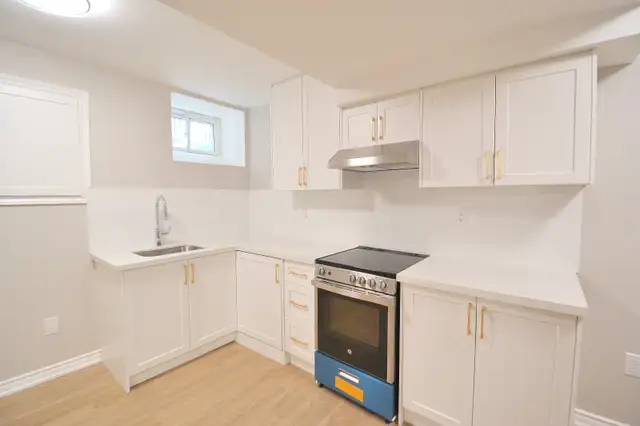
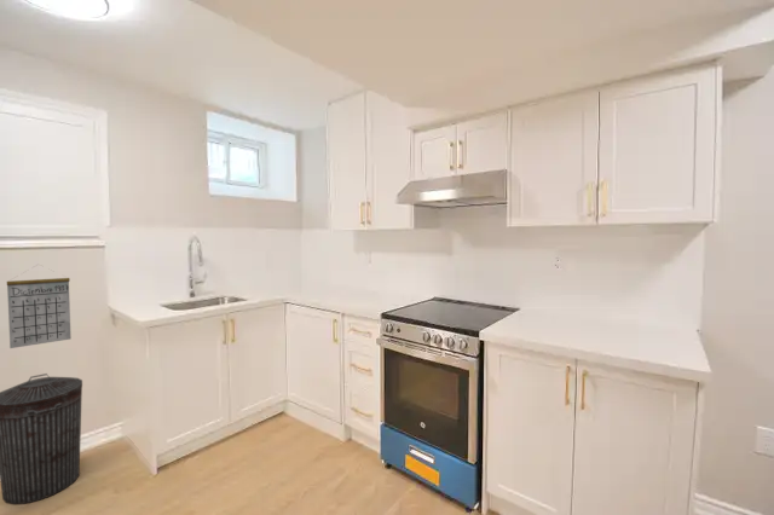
+ trash can (41, 430)
+ calendar (40, 303)
